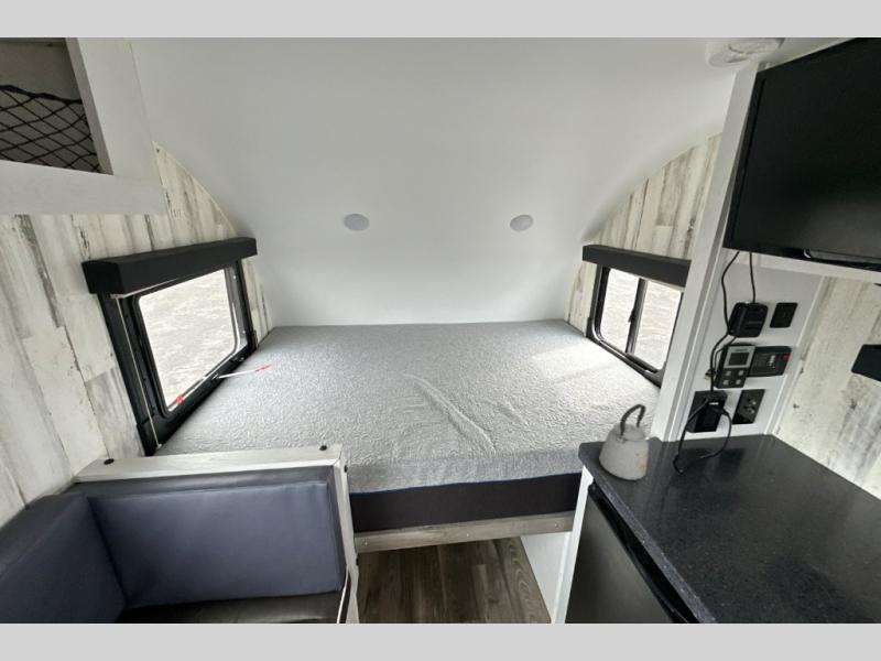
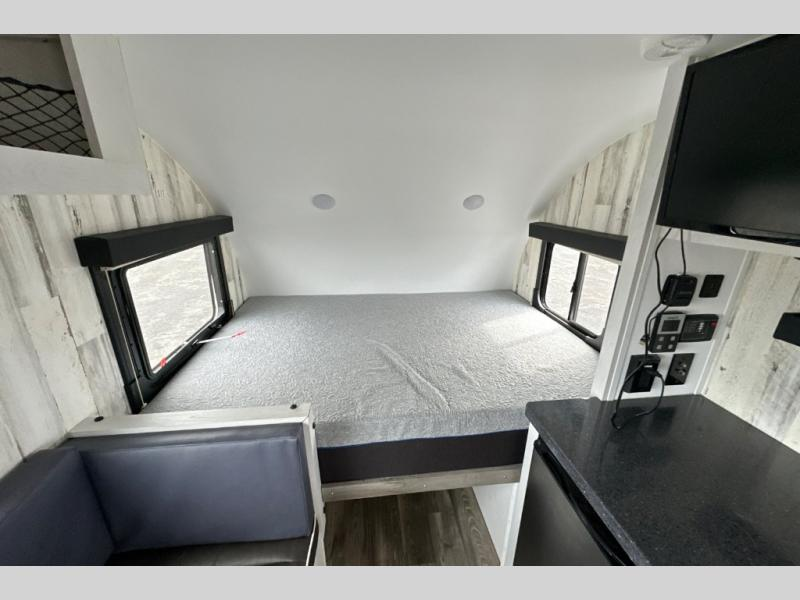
- kettle (631, 435)
